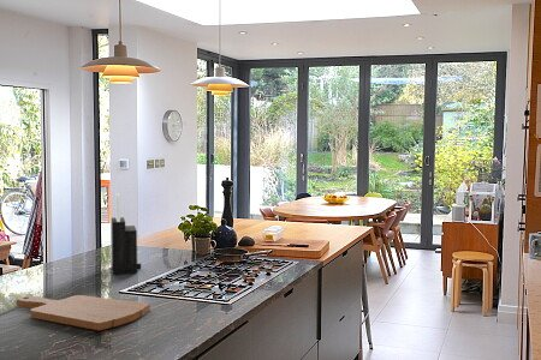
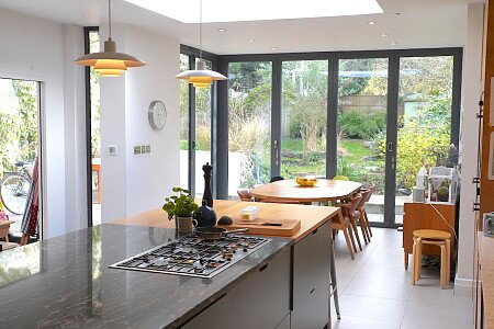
- knife block (126, 232)
- cutting board (83, 310)
